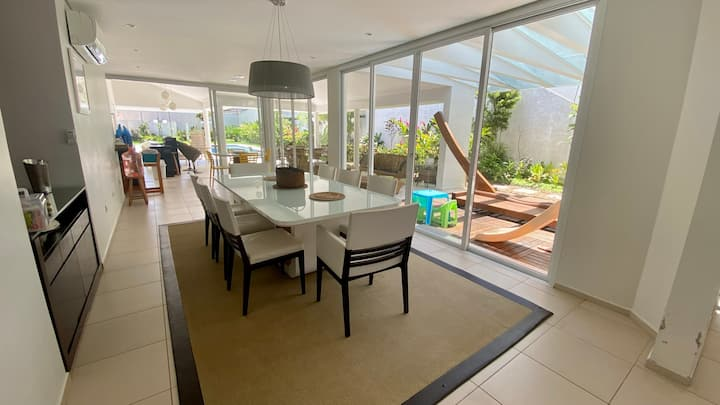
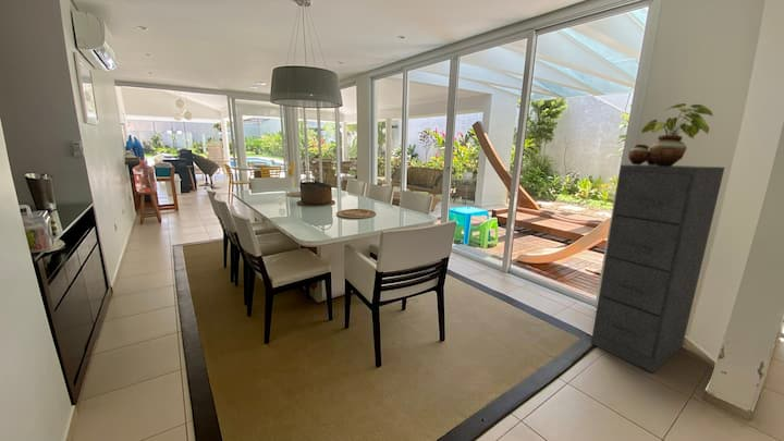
+ potted plant (670, 135)
+ filing cabinet (652, 261)
